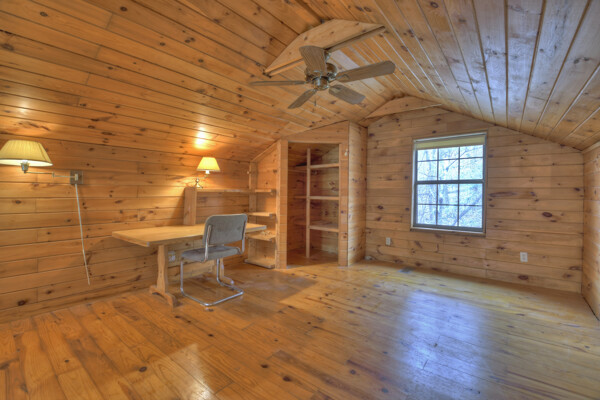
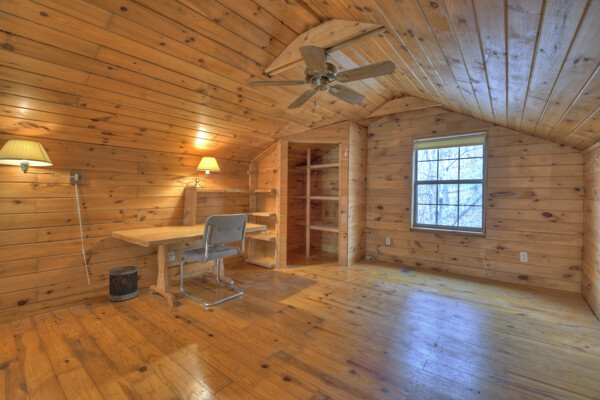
+ wastebasket (123, 282)
